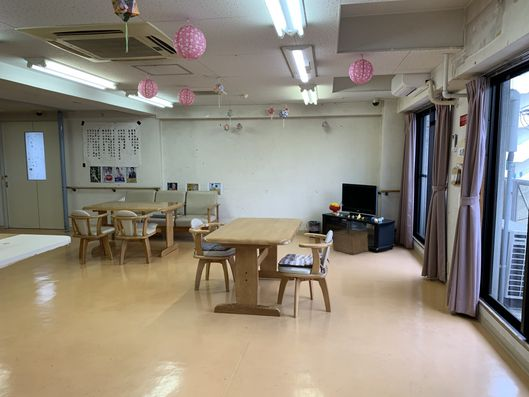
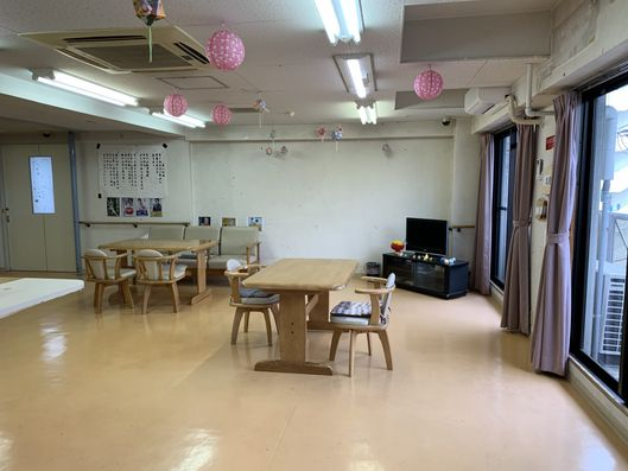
- storage bin (350, 241)
